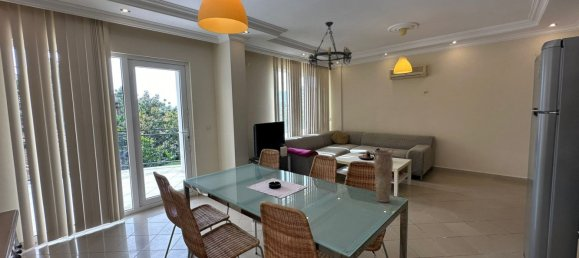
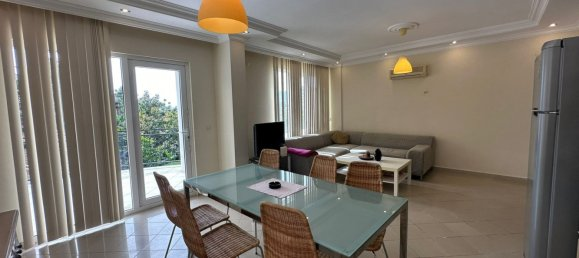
- chandelier (329, 47)
- vase (383, 176)
